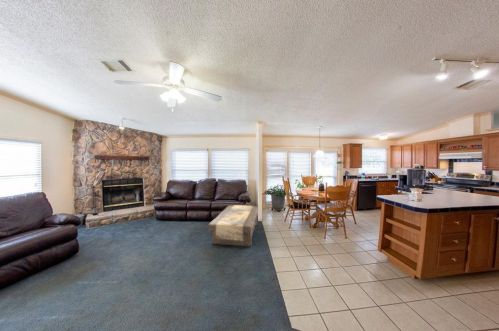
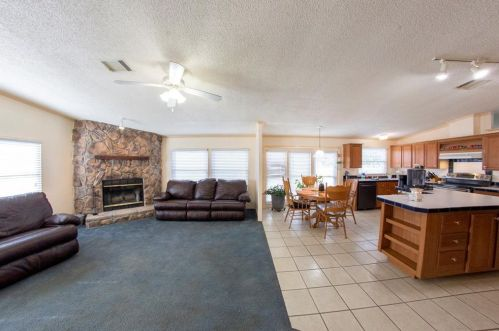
- coffee table (237, 223)
